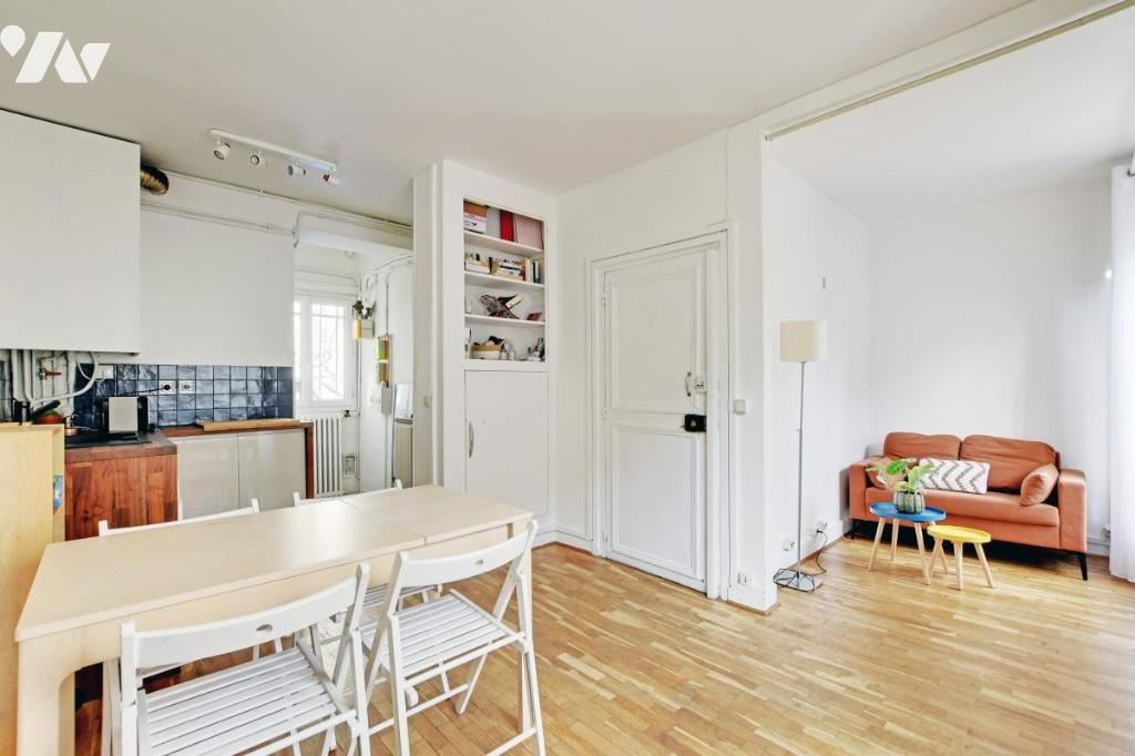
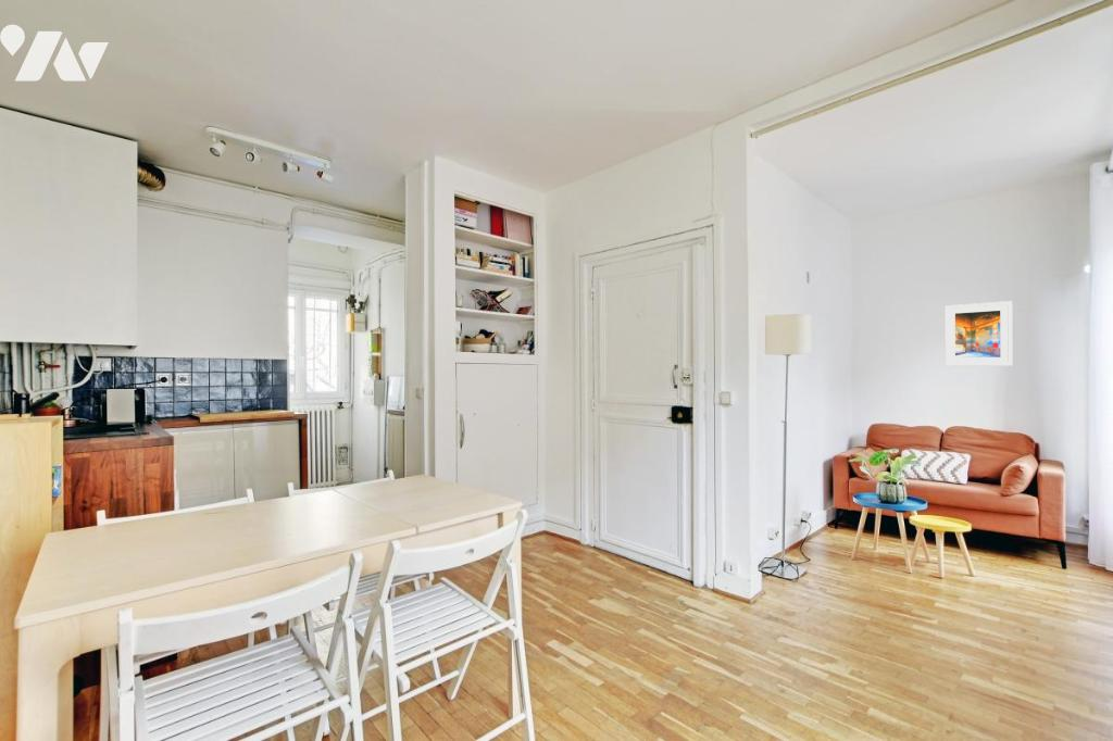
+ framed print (977, 335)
